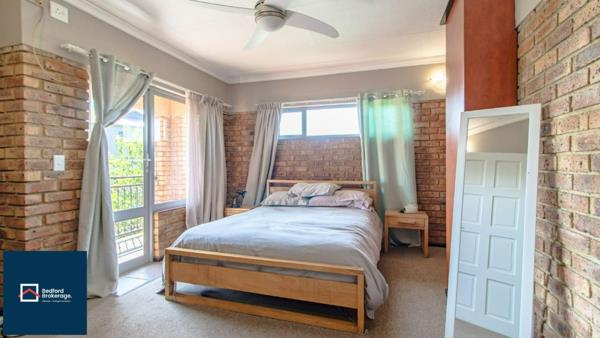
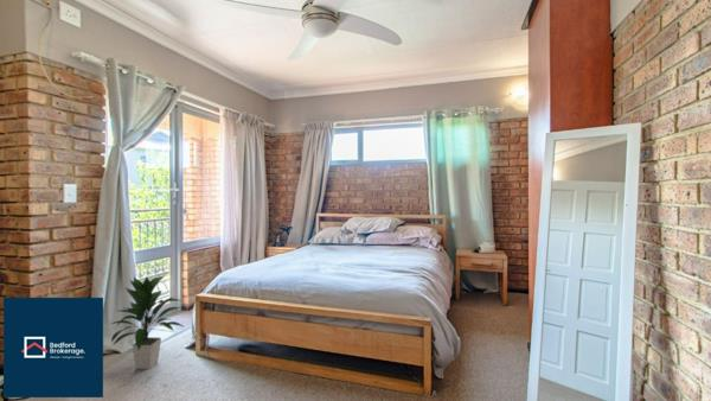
+ indoor plant (145, 319)
